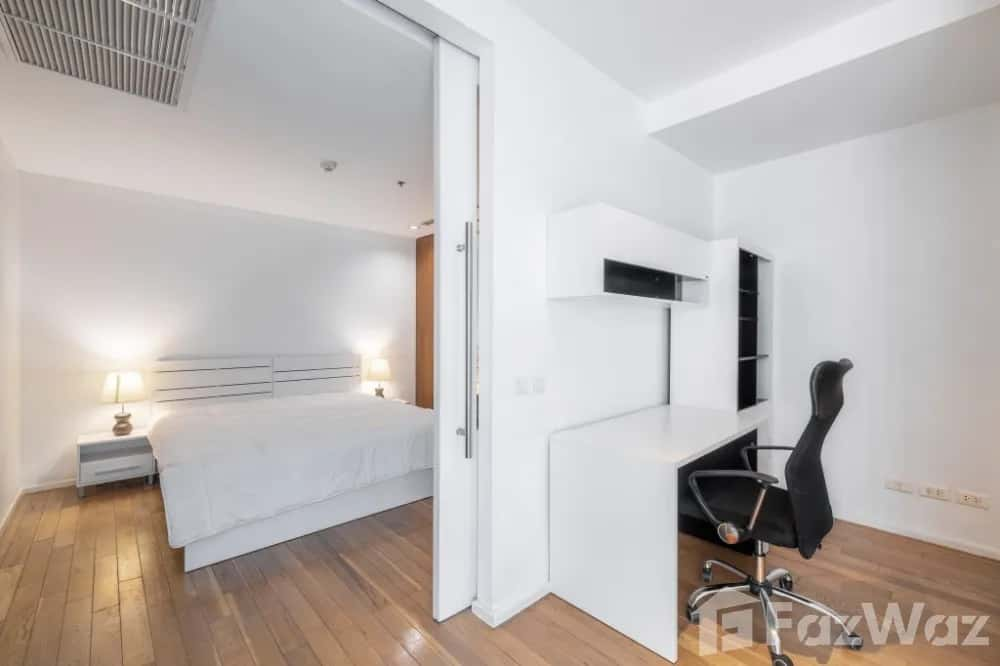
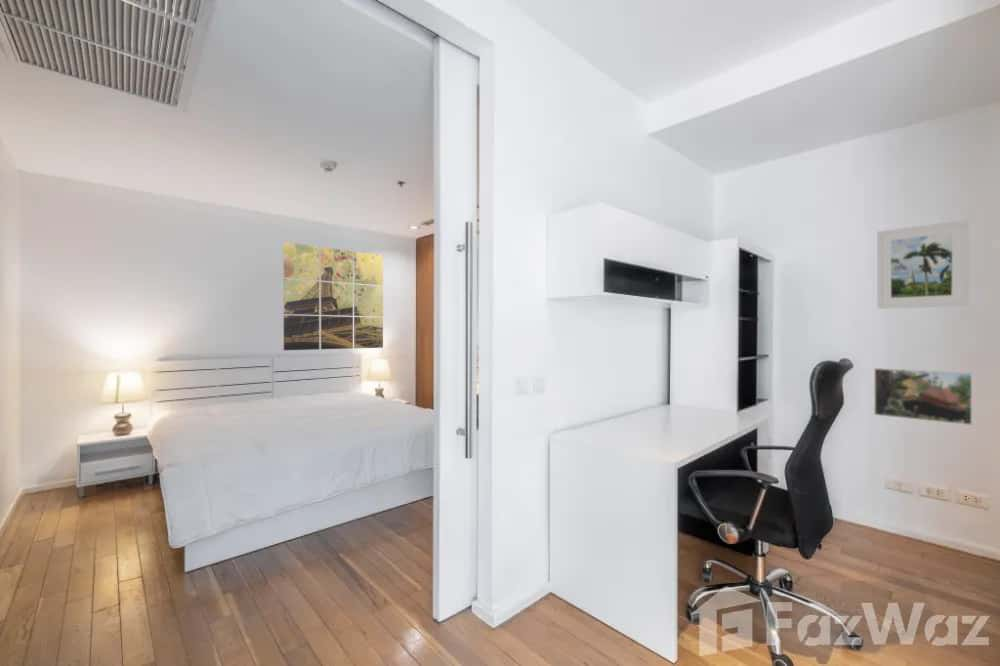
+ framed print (920, 394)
+ wall art (337, 299)
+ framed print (920, 266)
